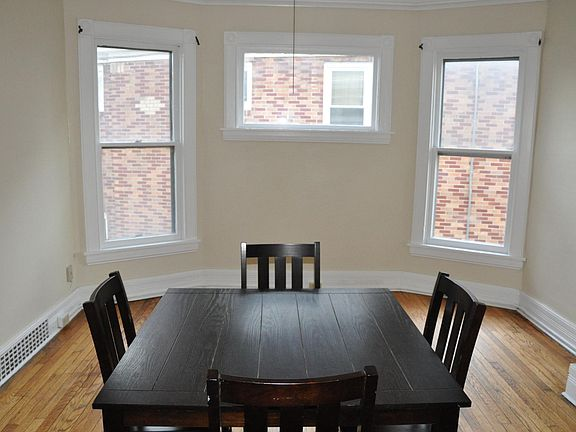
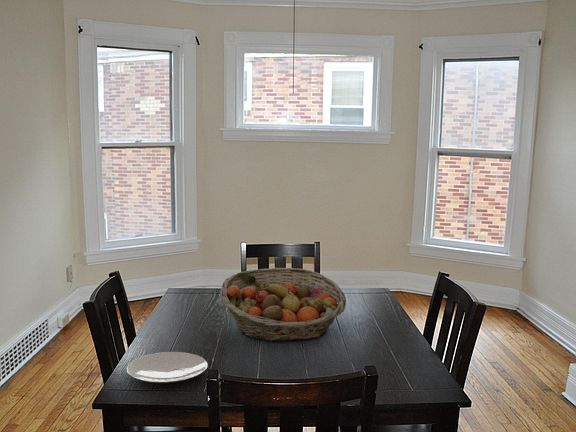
+ plate (167, 370)
+ fruit basket (283, 303)
